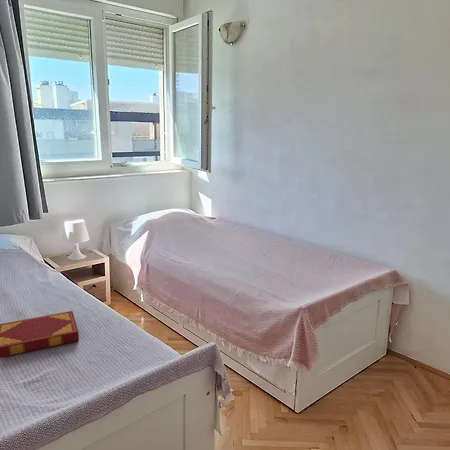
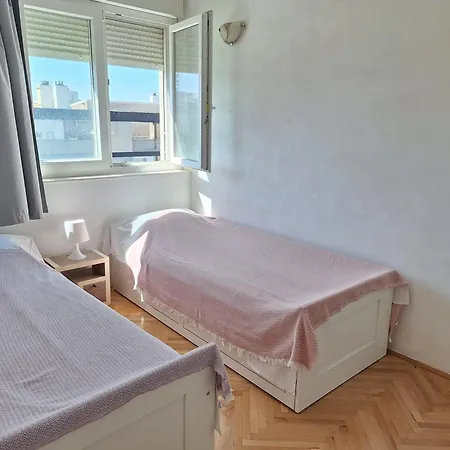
- hardback book (37, 332)
